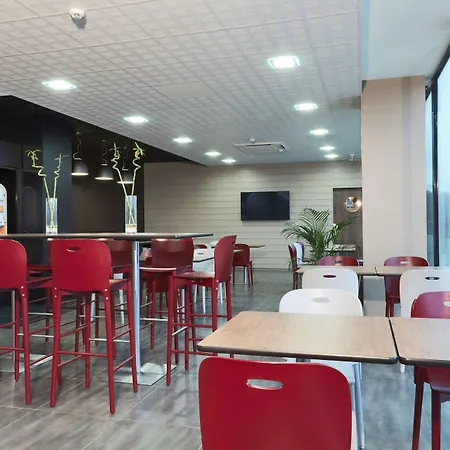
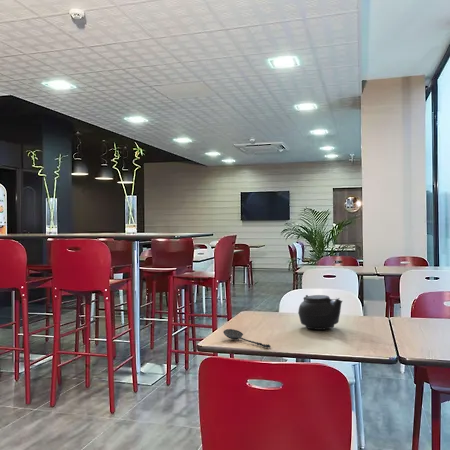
+ spoon (245, 339)
+ teapot (322, 312)
